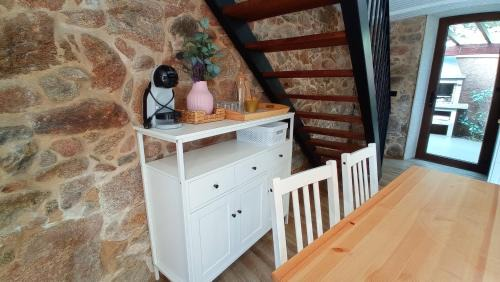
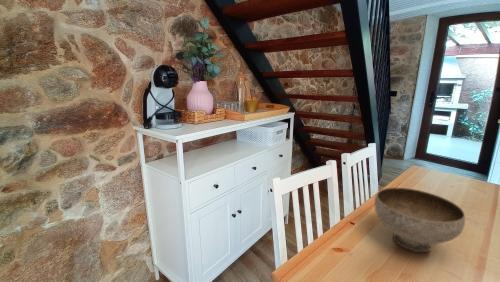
+ bowl (413, 222)
